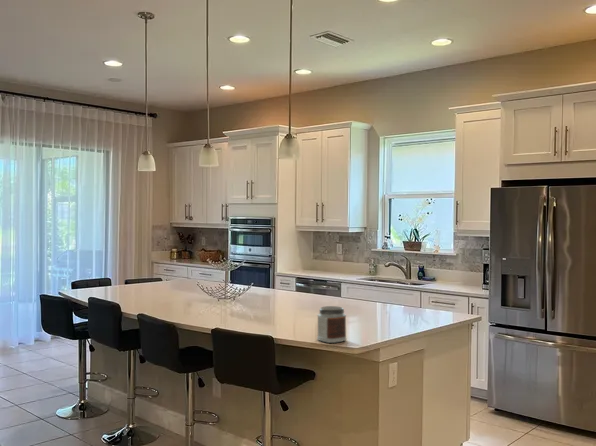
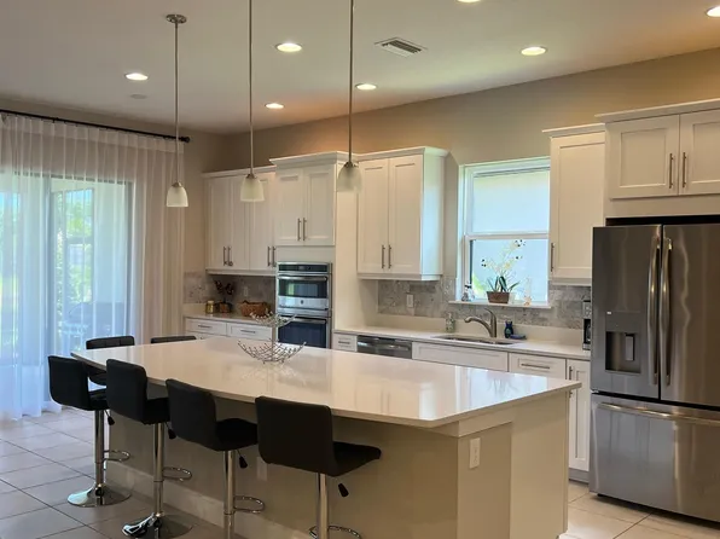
- jar (331, 323)
